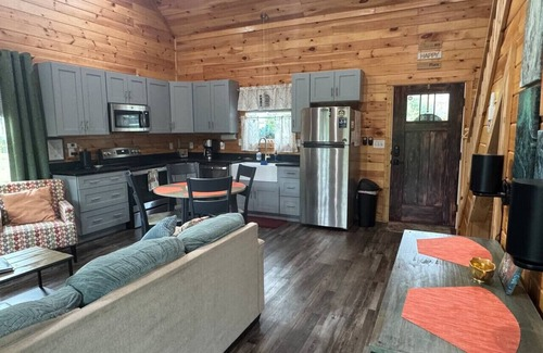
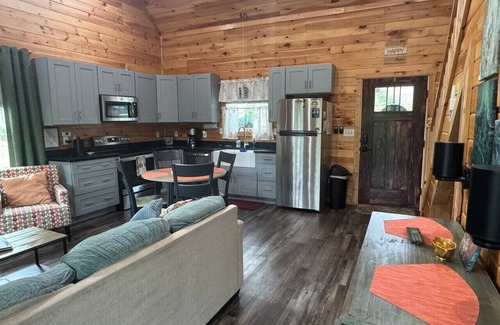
+ remote control (414, 235)
